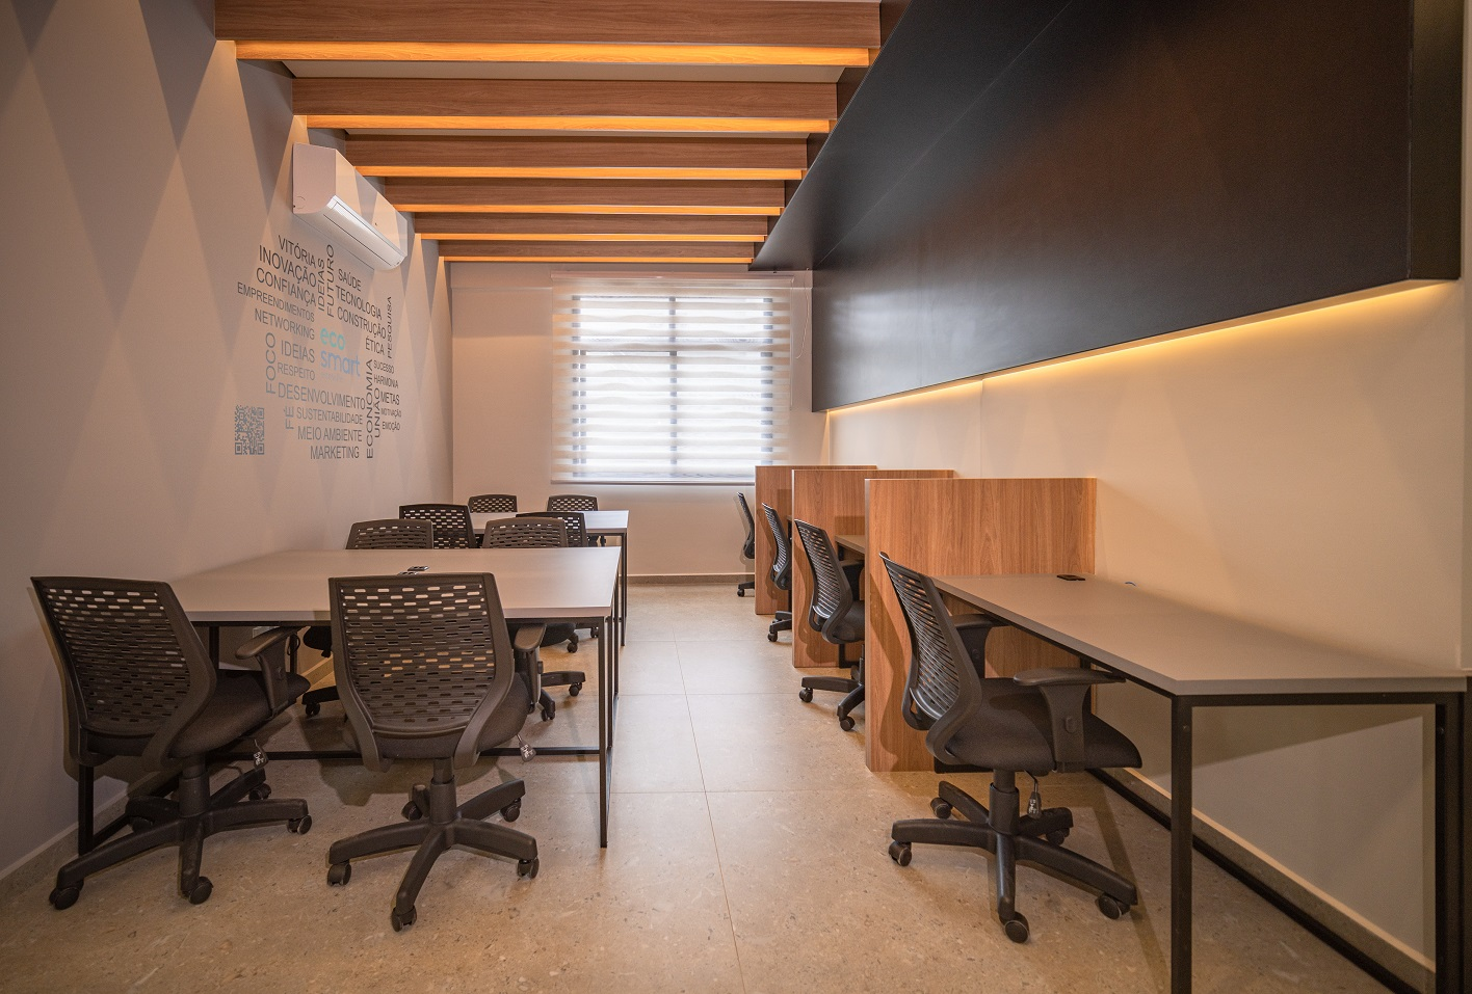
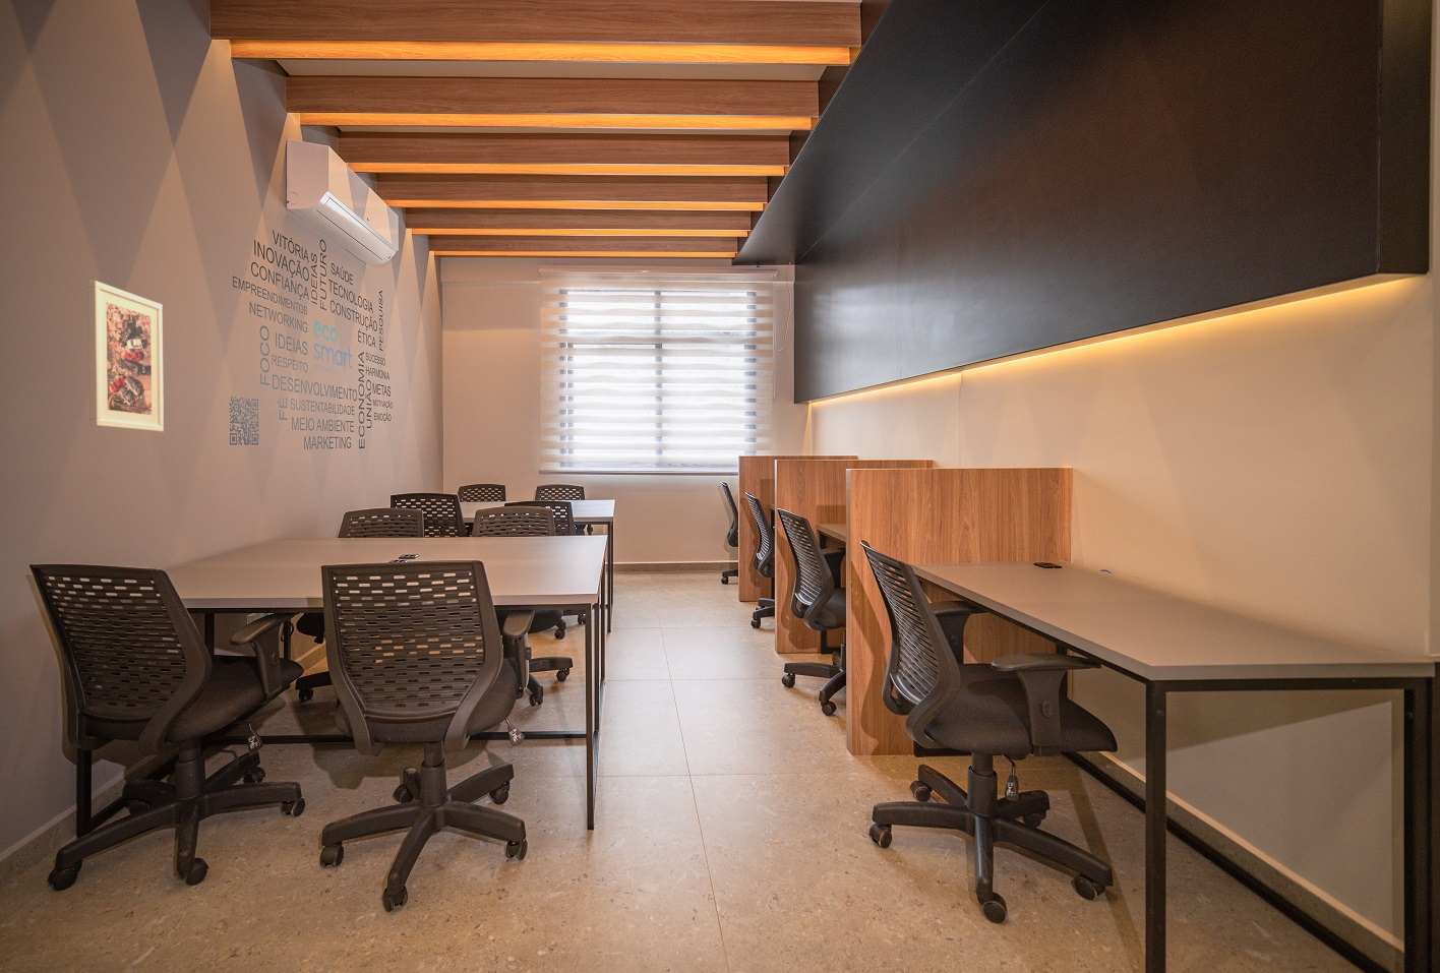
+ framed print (128, 361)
